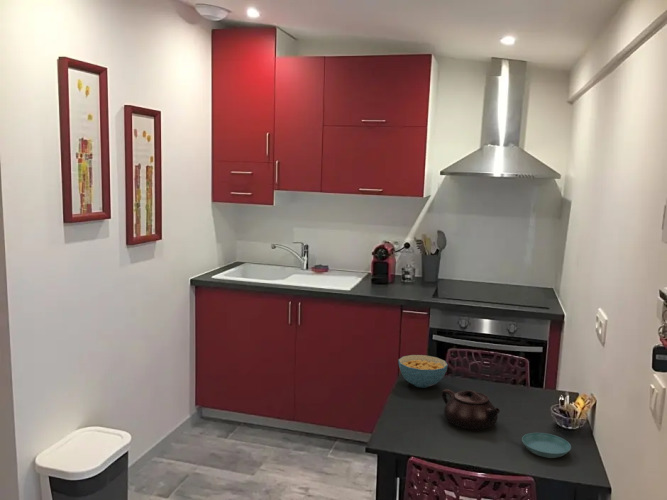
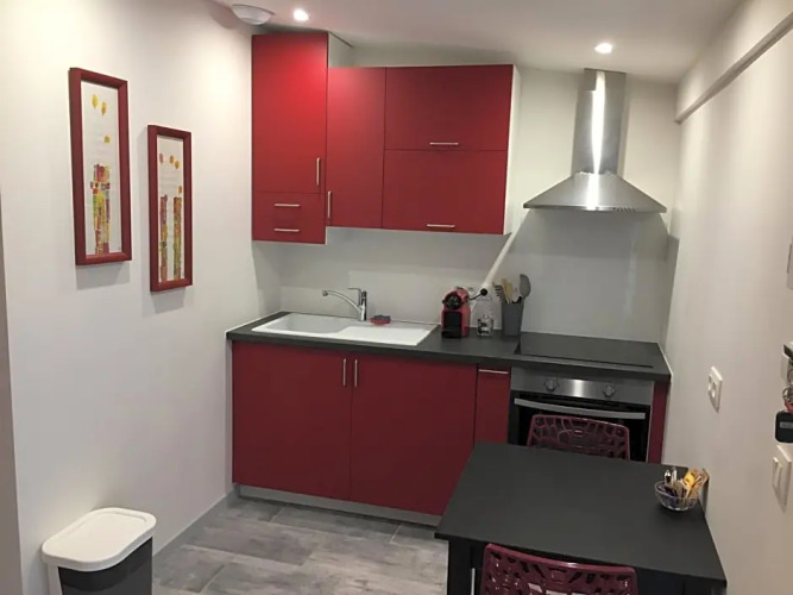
- cereal bowl (422, 373)
- teapot (470, 405)
- saucer (545, 446)
